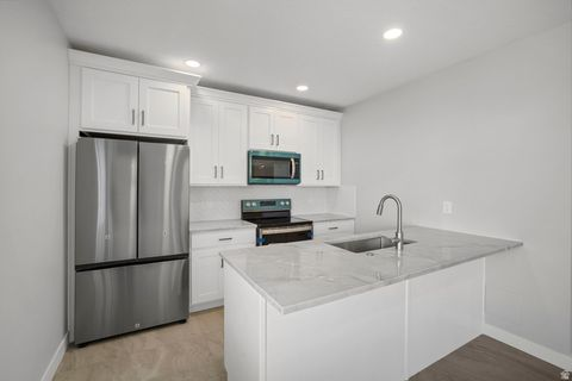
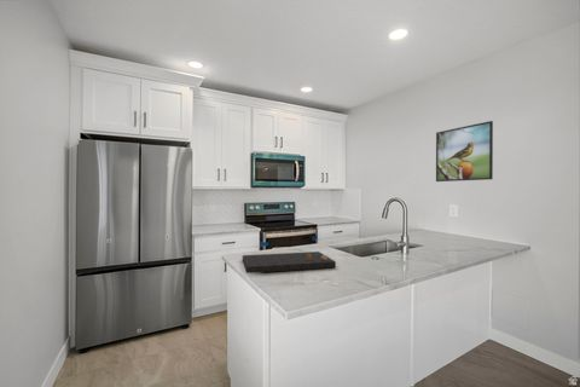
+ cutting board (286, 258)
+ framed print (462, 154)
